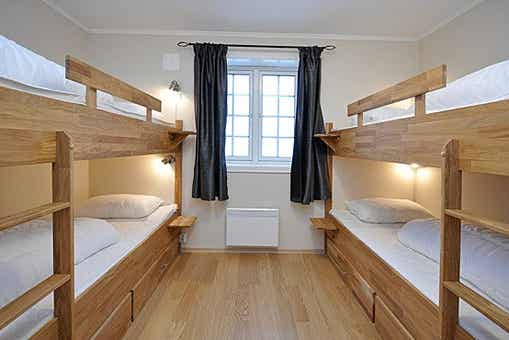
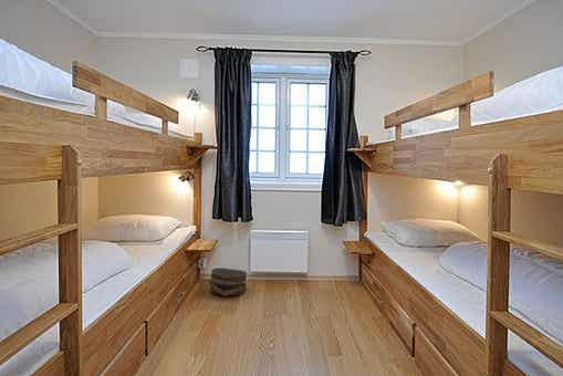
+ hat box (228, 281)
